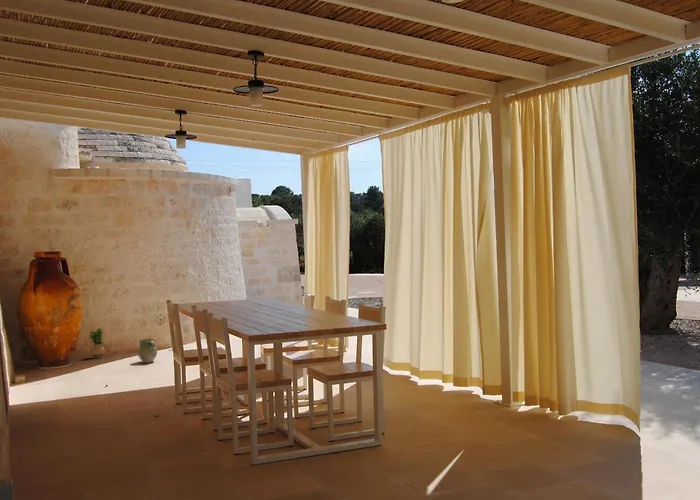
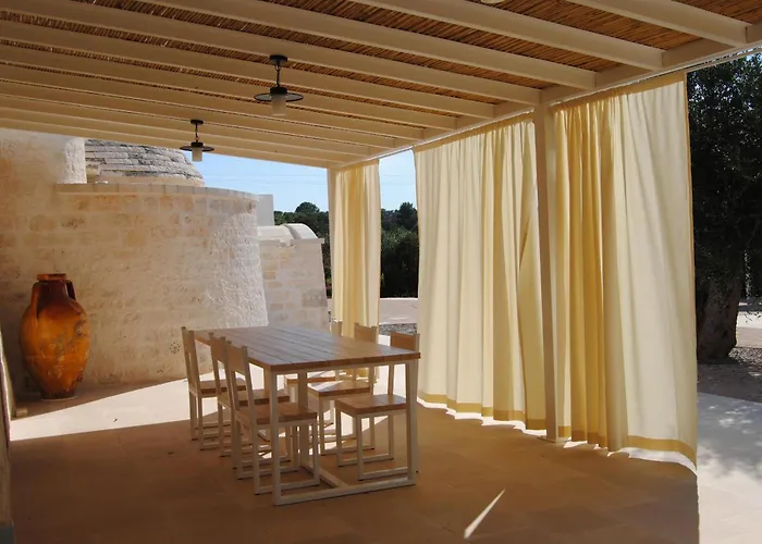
- potted plant (96, 342)
- ceramic jug (148, 350)
